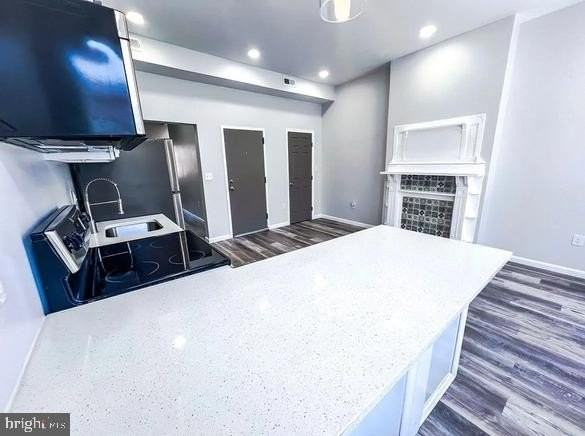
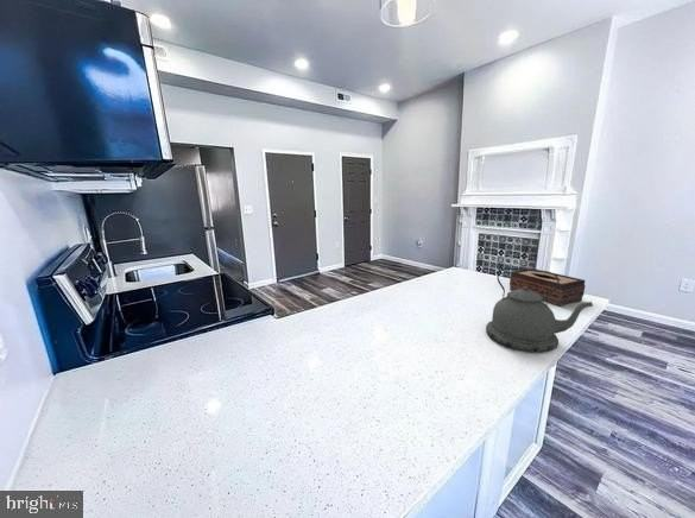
+ kettle (527, 304)
+ tissue box (544, 285)
